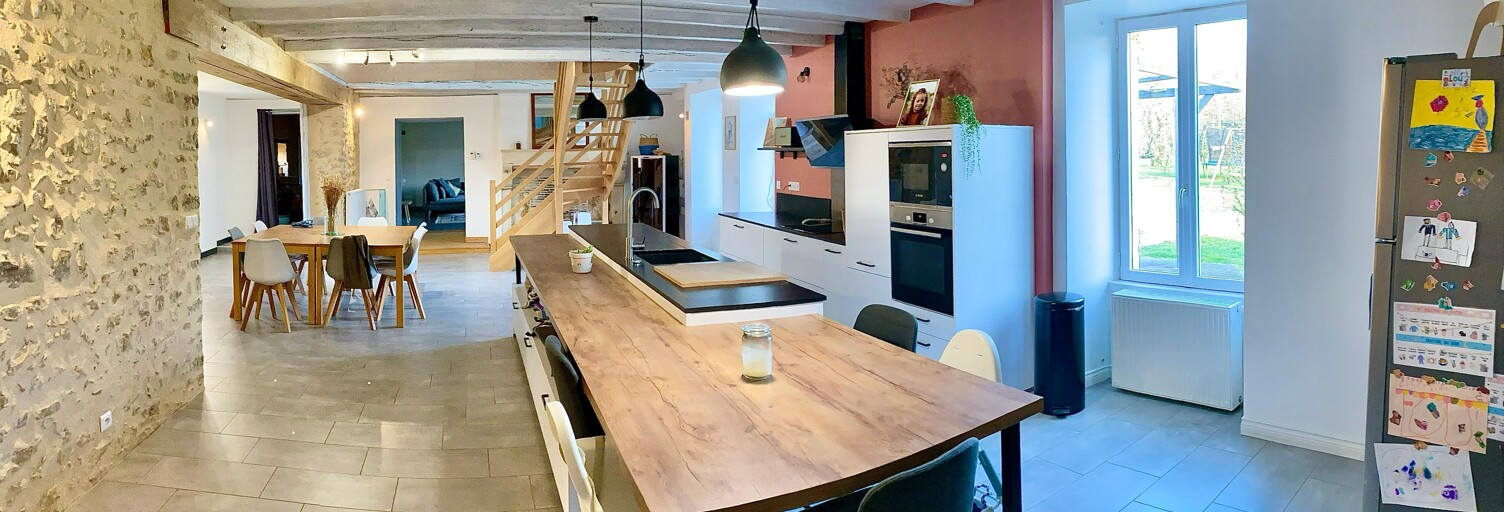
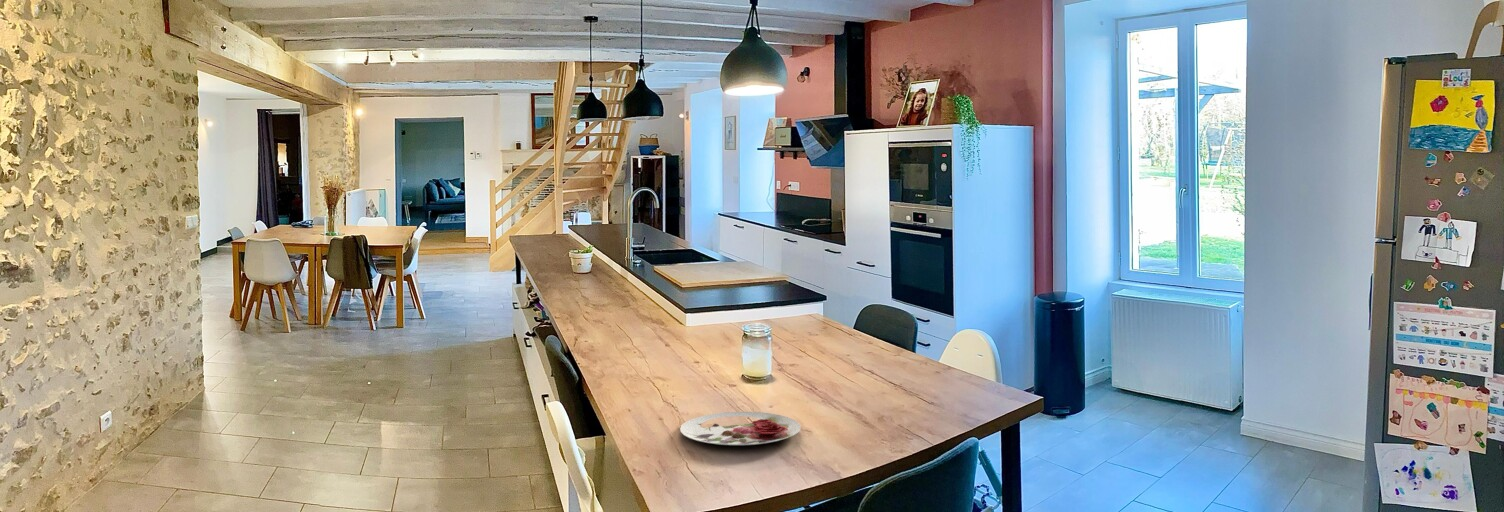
+ plate (740, 426)
